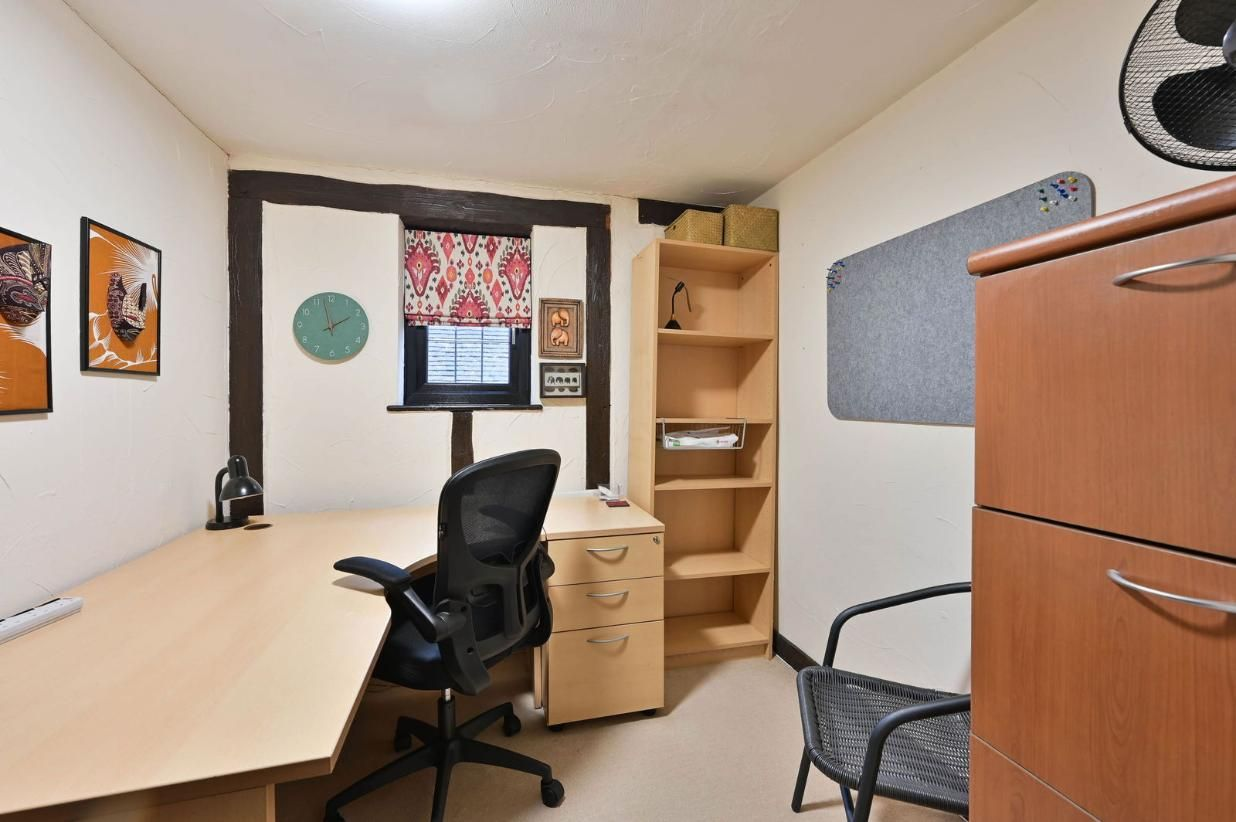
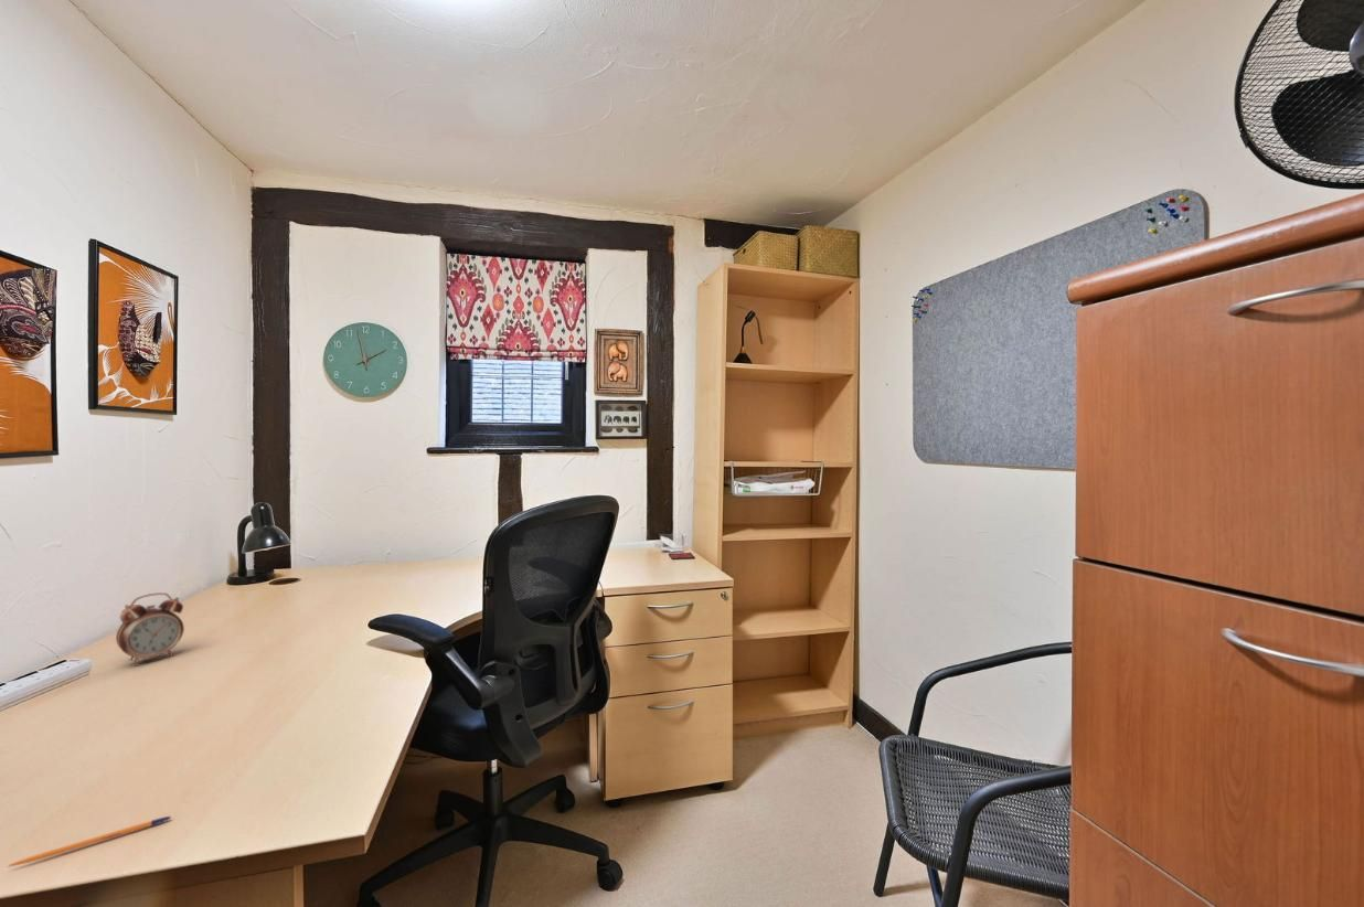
+ alarm clock (151, 626)
+ pen (93, 840)
